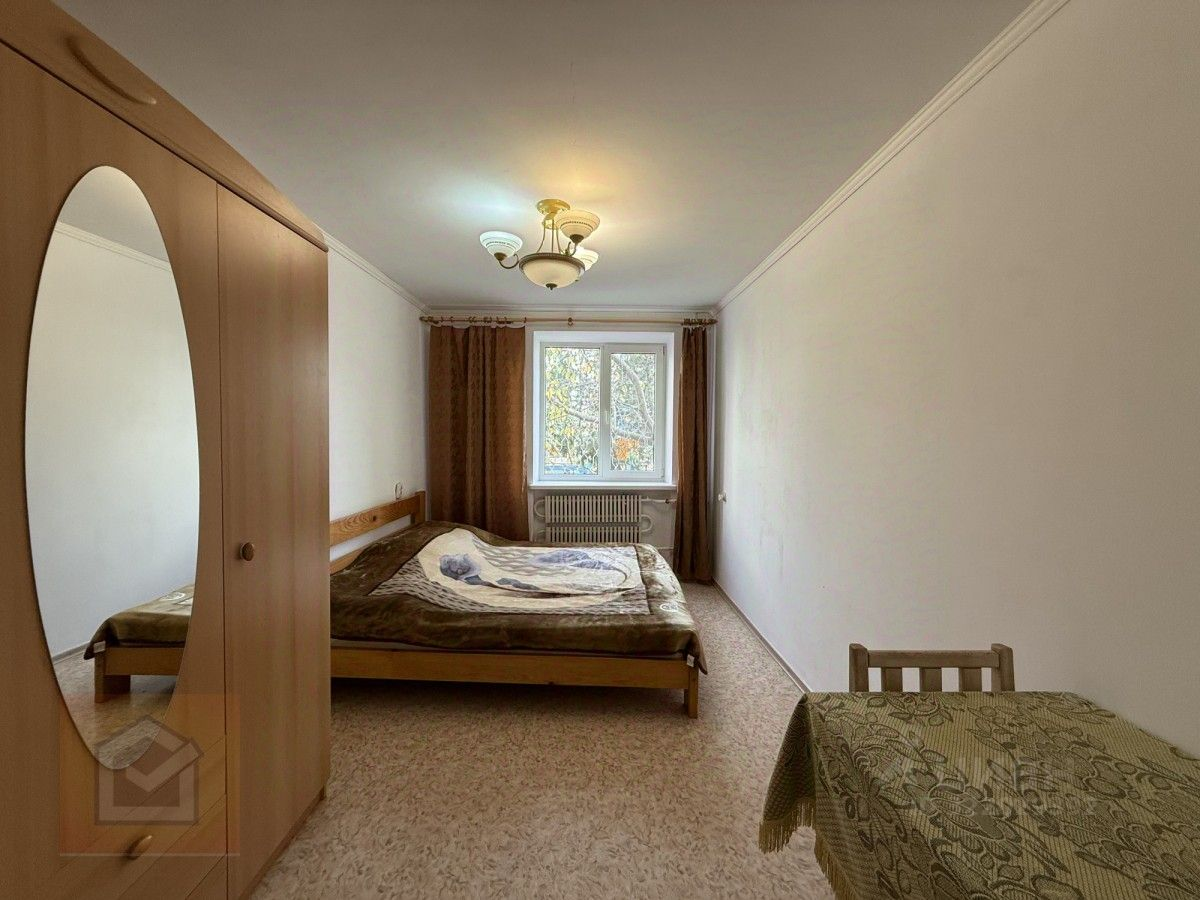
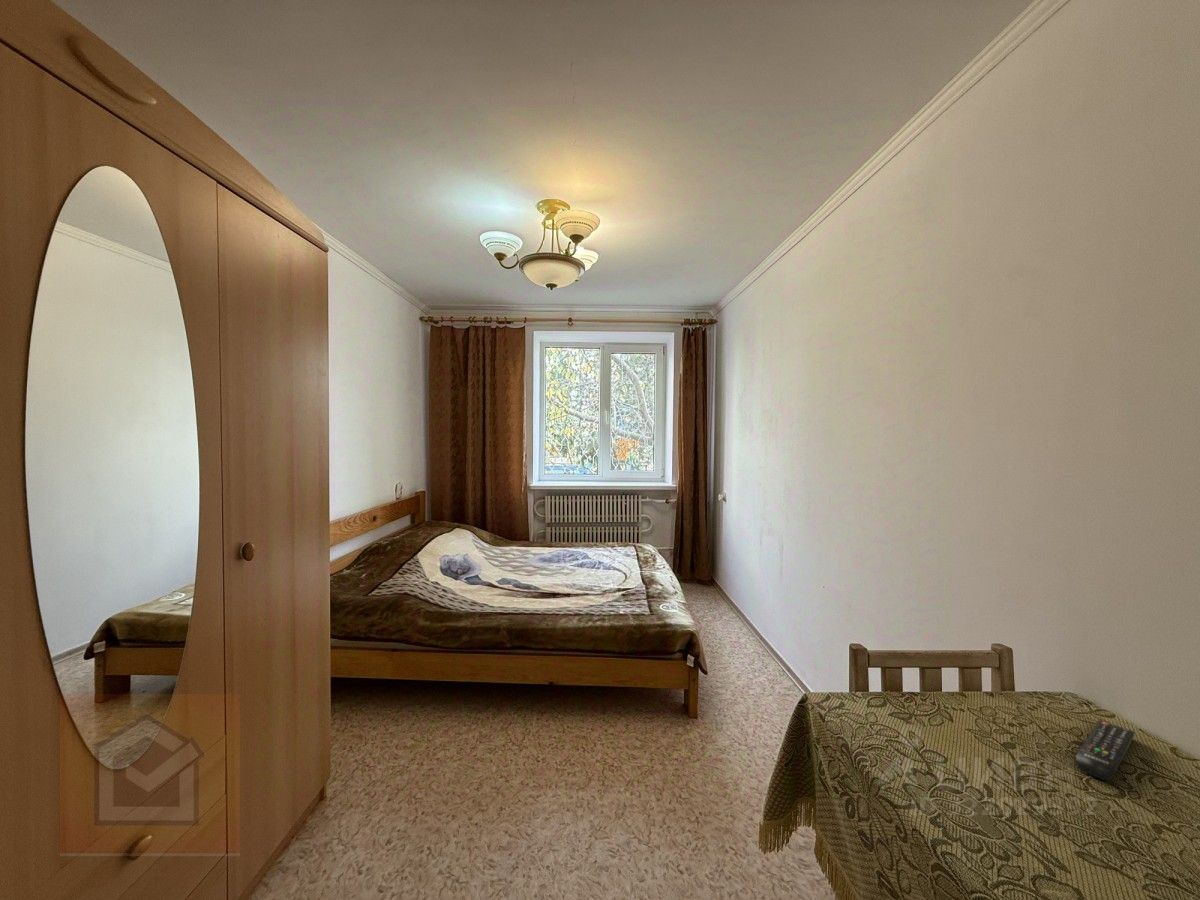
+ remote control (1106, 747)
